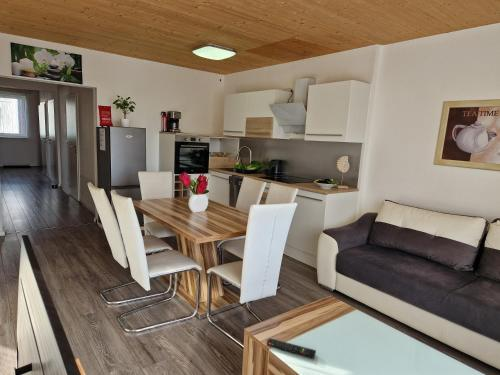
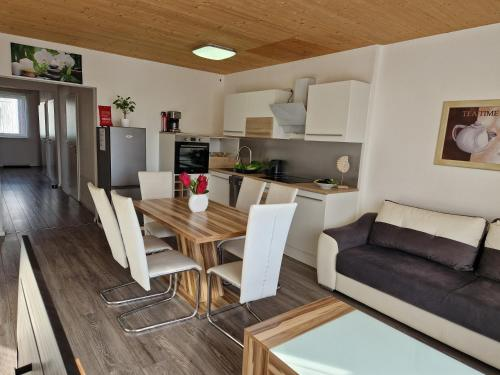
- remote control (290, 348)
